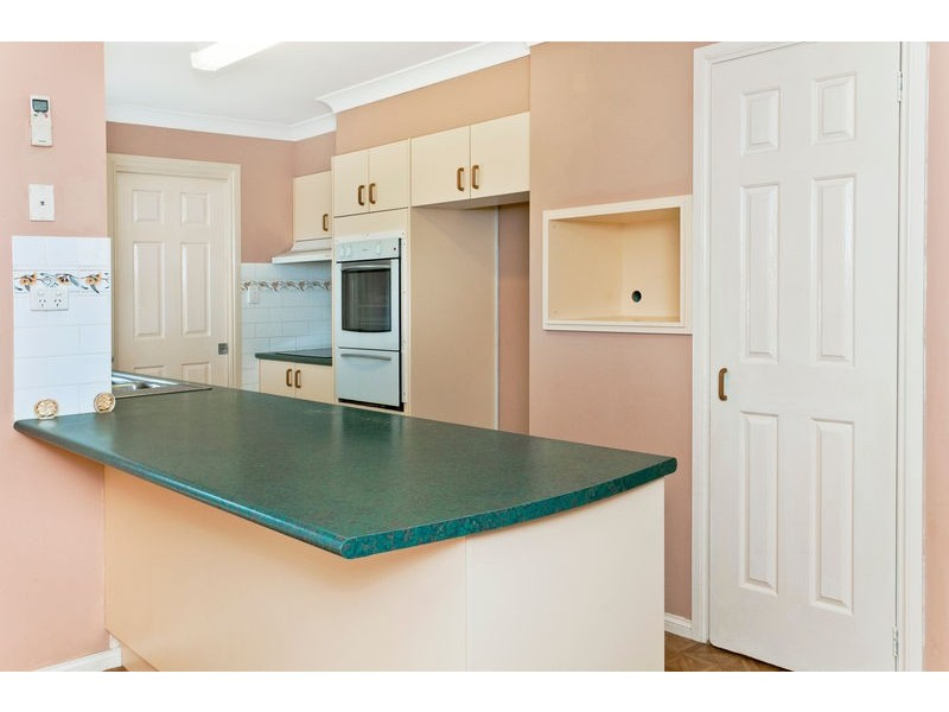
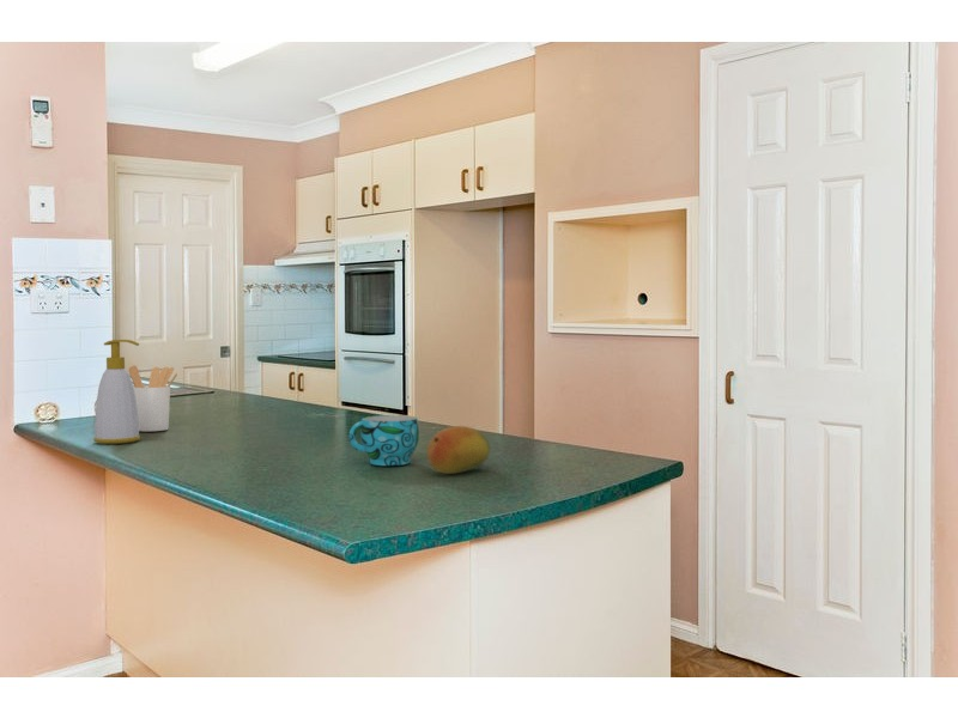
+ cup (387, 440)
+ utensil holder (154, 396)
+ fruit (461, 449)
+ soap bottle (116, 390)
